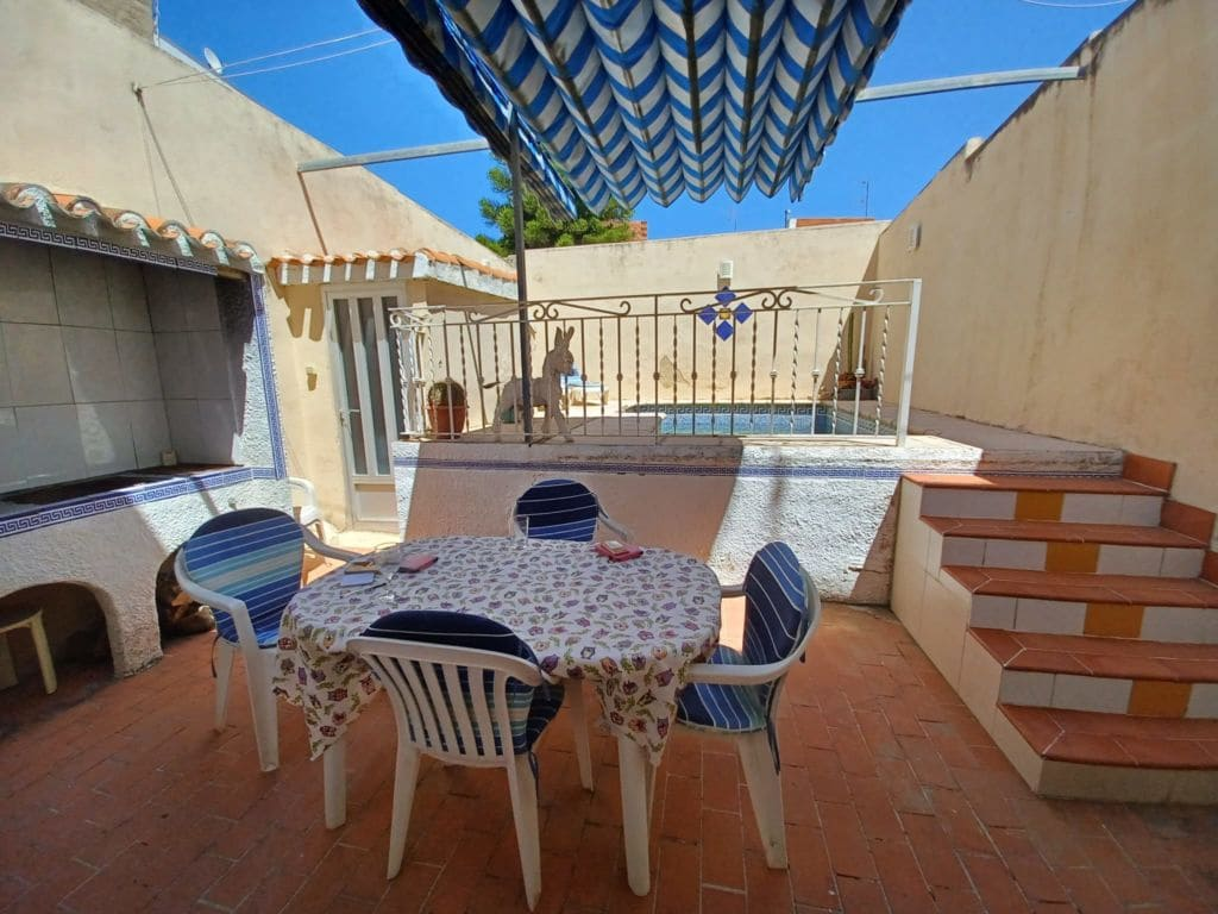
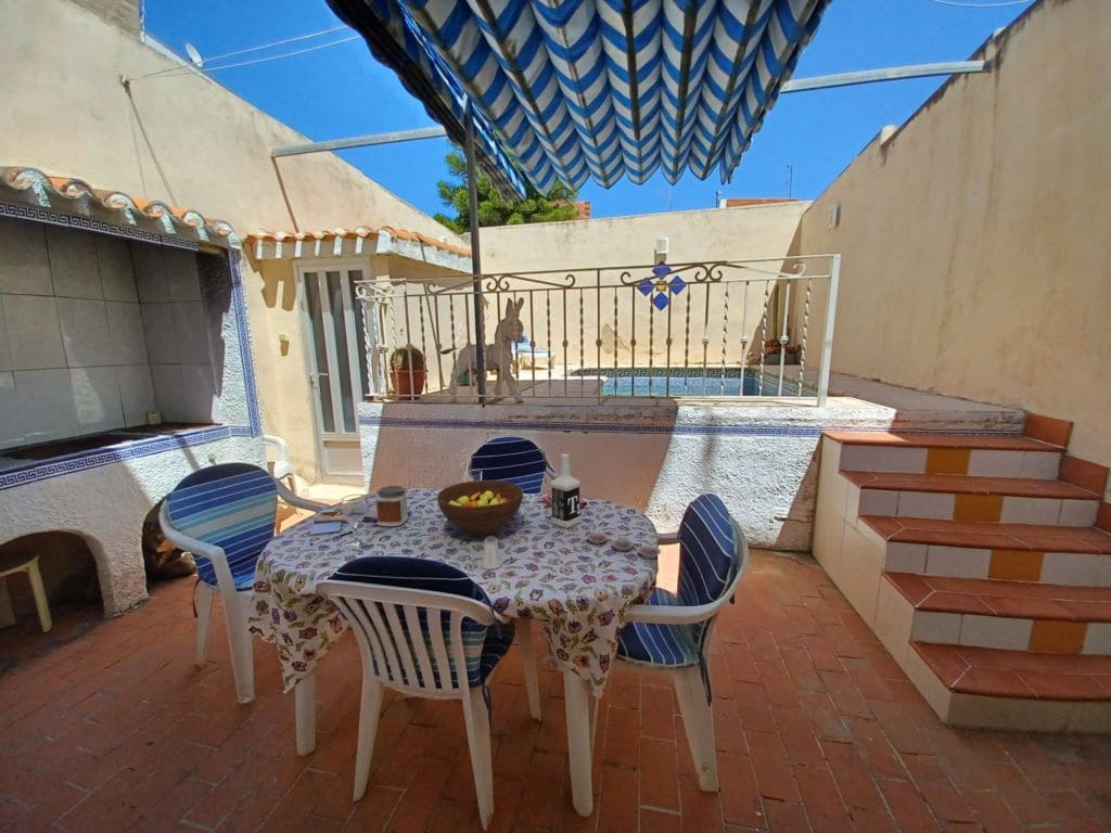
+ plate (622, 544)
+ fruit bowl (481, 511)
+ saltshaker (490, 551)
+ vodka (565, 488)
+ jar (392, 504)
